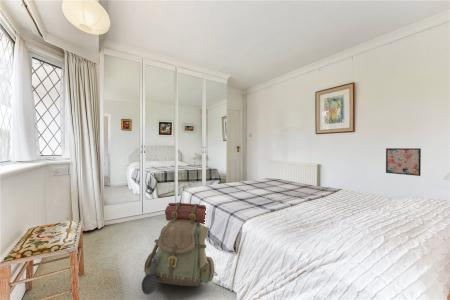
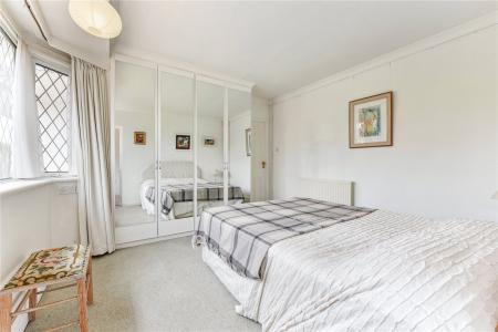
- wall art (402, 161)
- backpack (177, 245)
